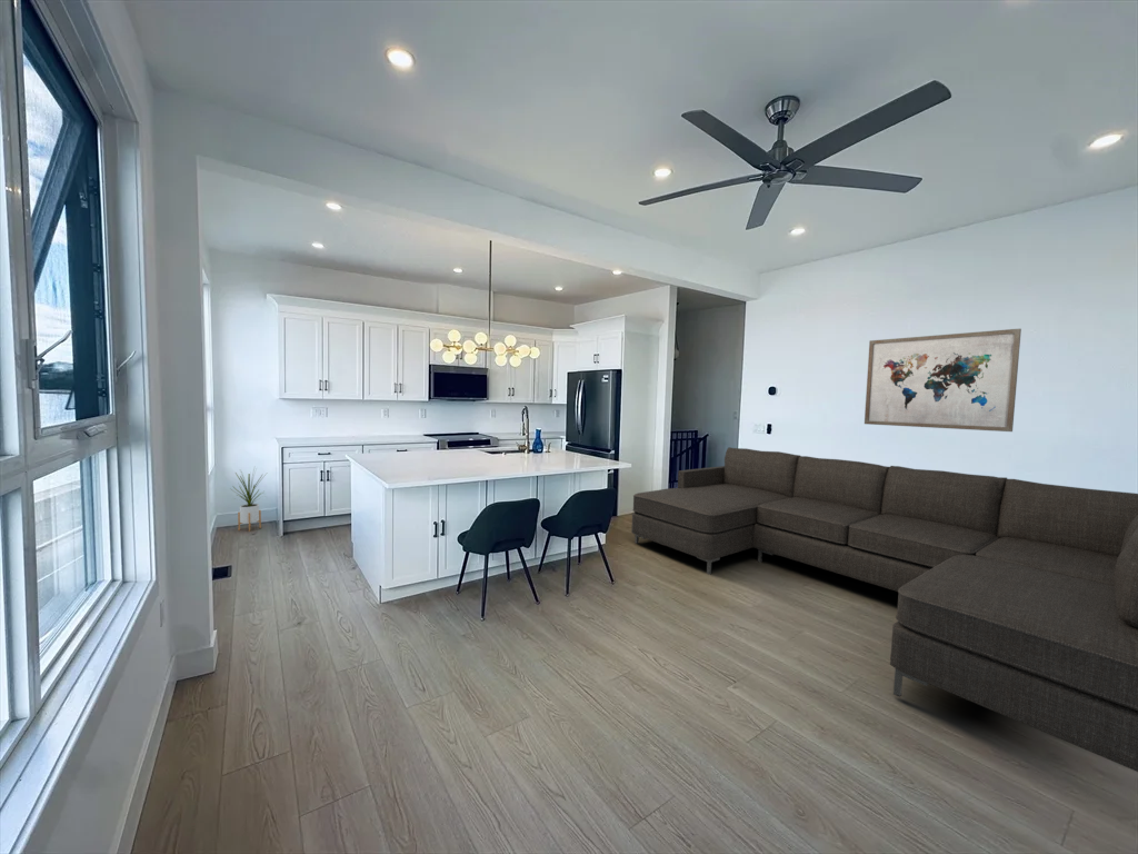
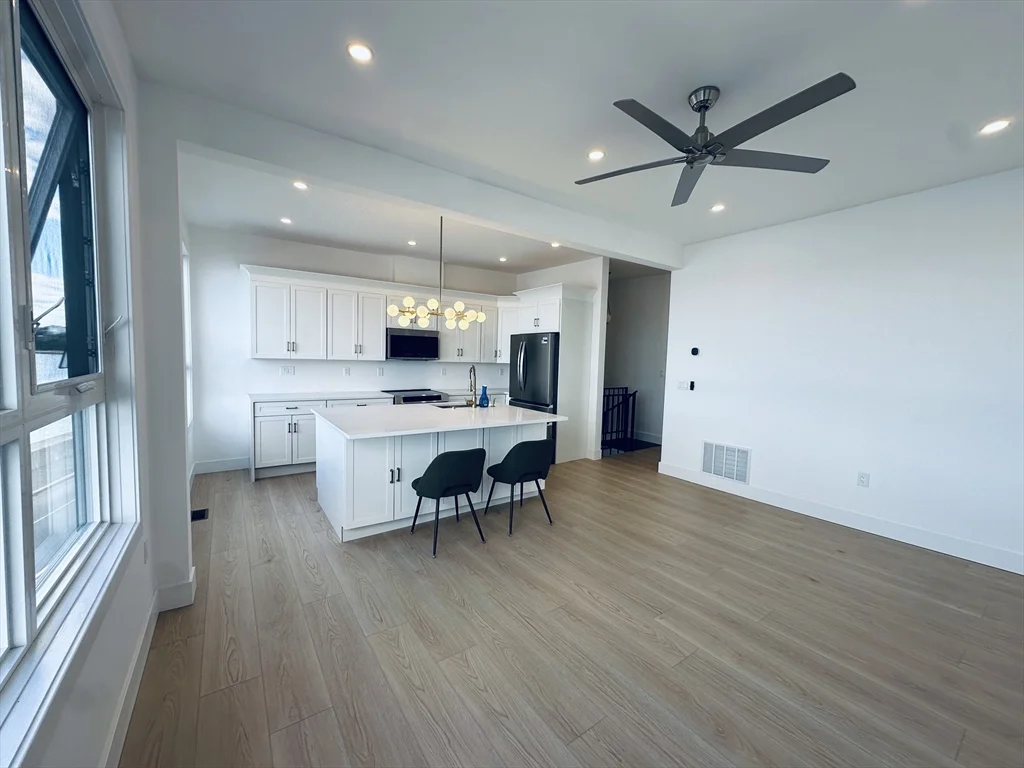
- wall art (934, 381)
- house plant (249, 497)
- sofa (837, 532)
